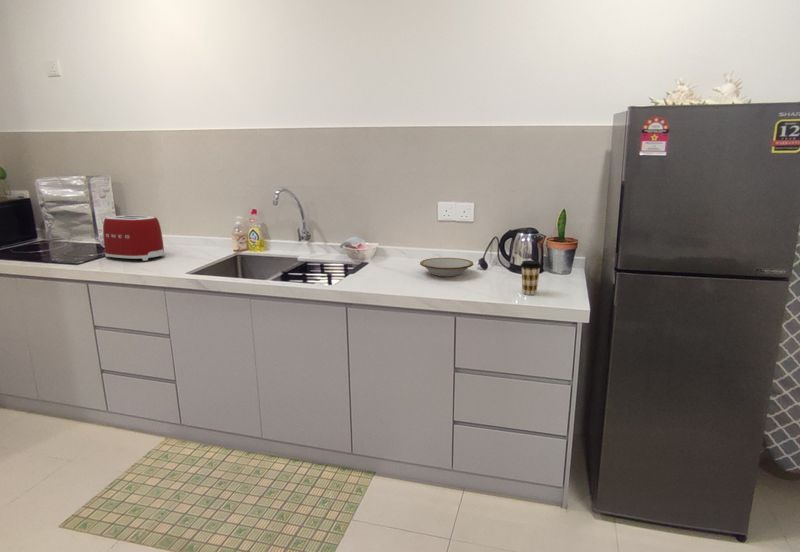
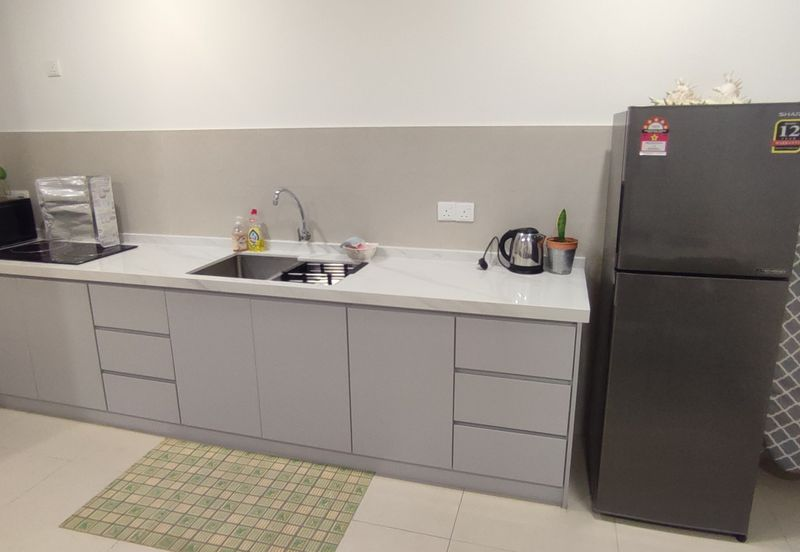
- bowl (446, 268)
- coffee cup (530, 277)
- toaster (132, 237)
